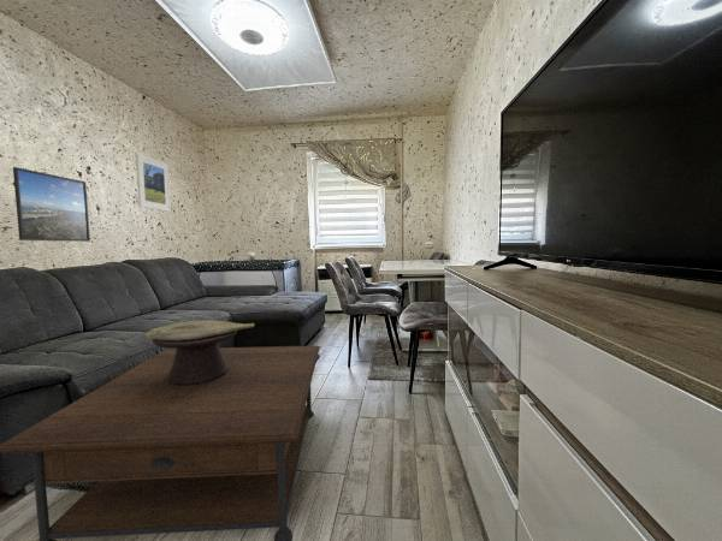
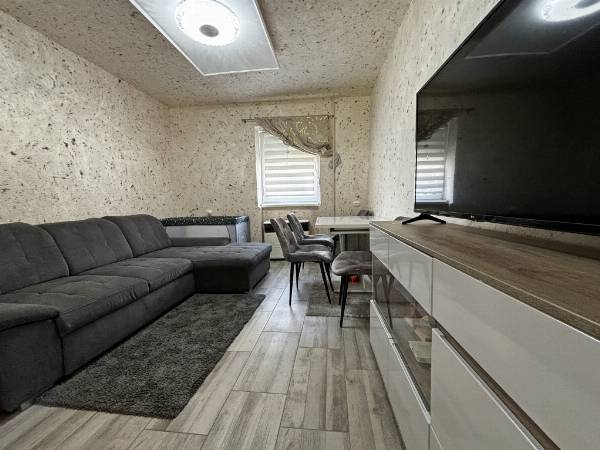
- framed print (154, 184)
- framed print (55, 208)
- decorative bowl (202, 349)
- coffee table (212, 422)
